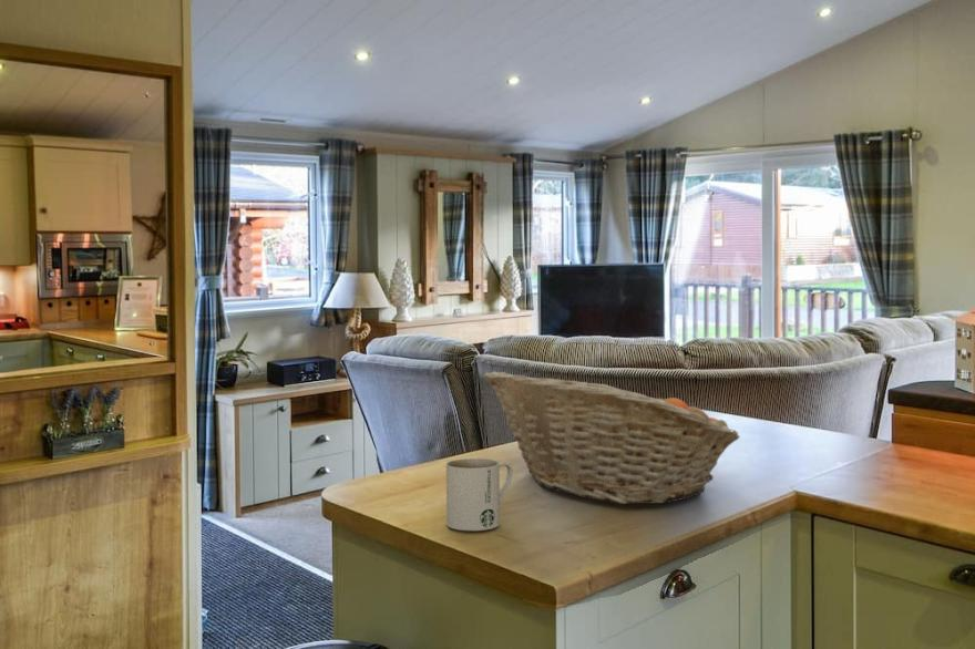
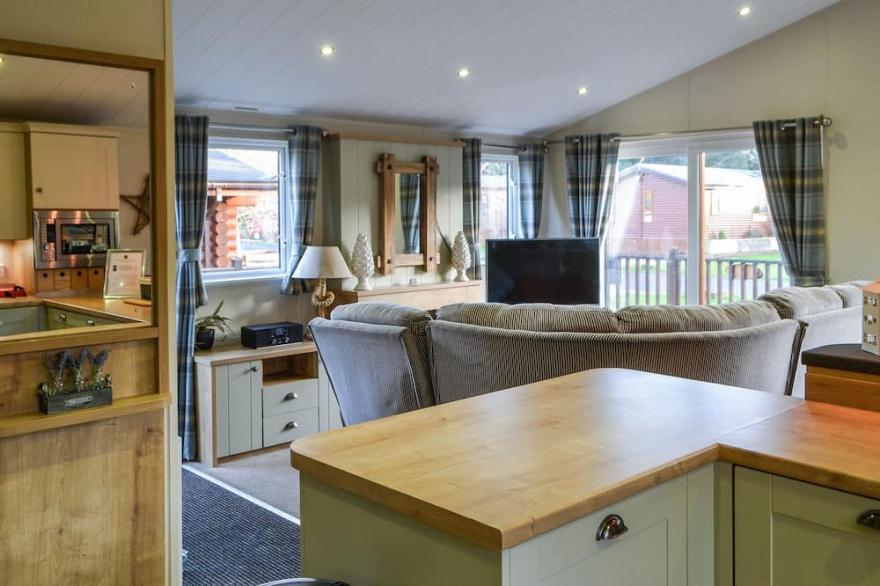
- mug (482, 492)
- fruit basket (605, 426)
